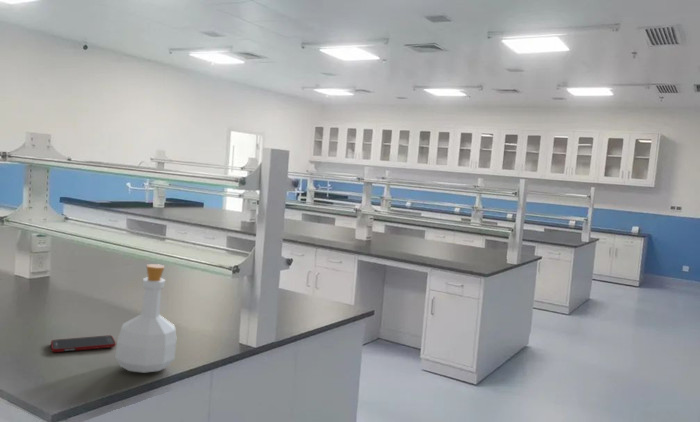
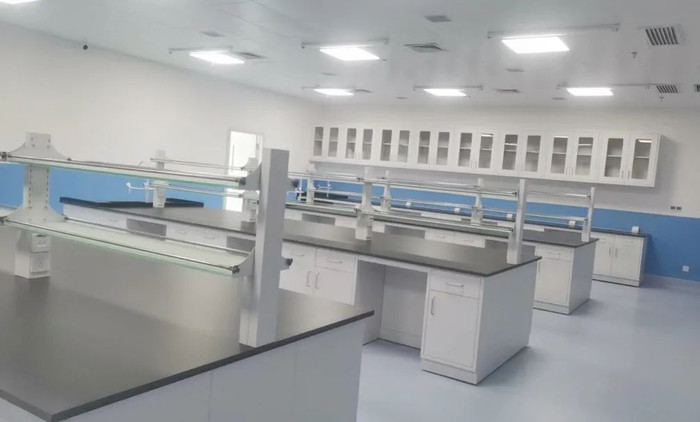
- bottle (148, 316)
- cell phone (83, 343)
